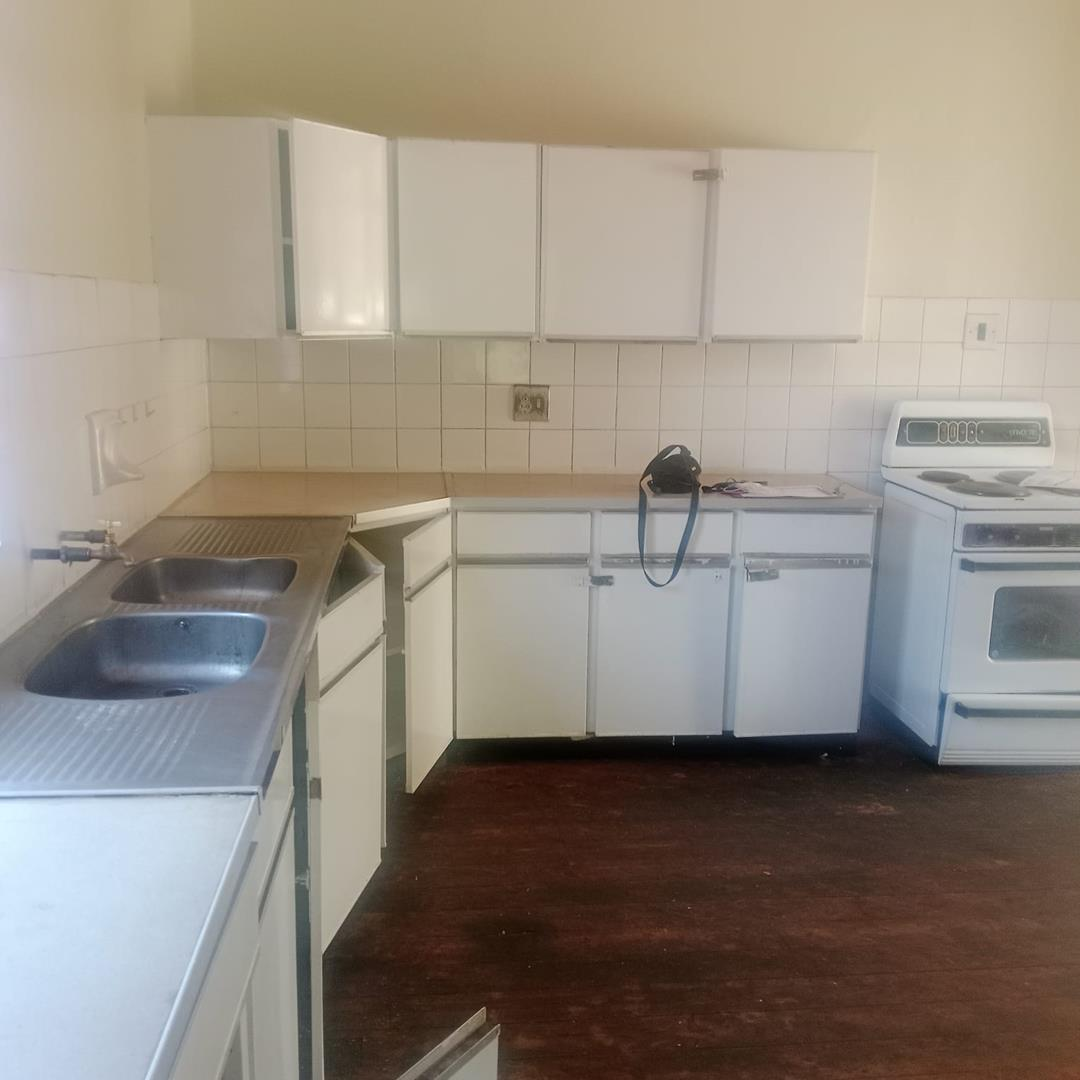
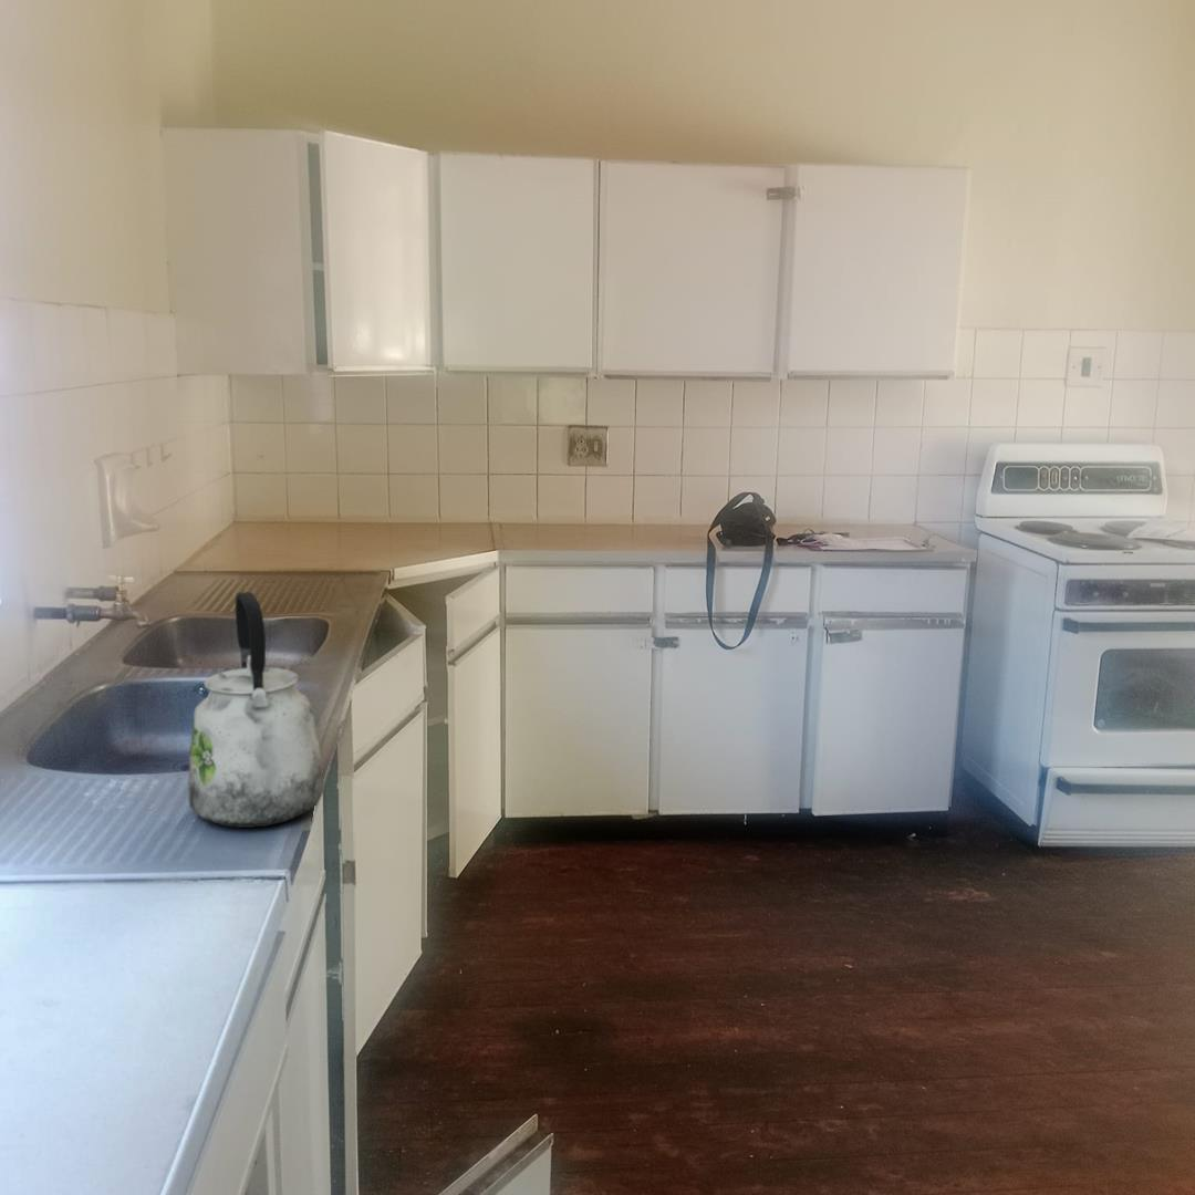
+ kettle (250, 698)
